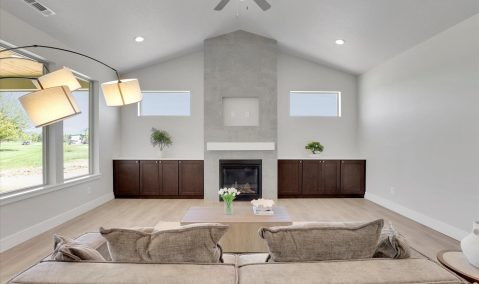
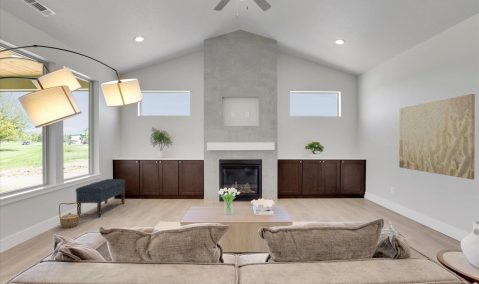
+ bench (103, 195)
+ basket (69, 214)
+ wall art (430, 137)
